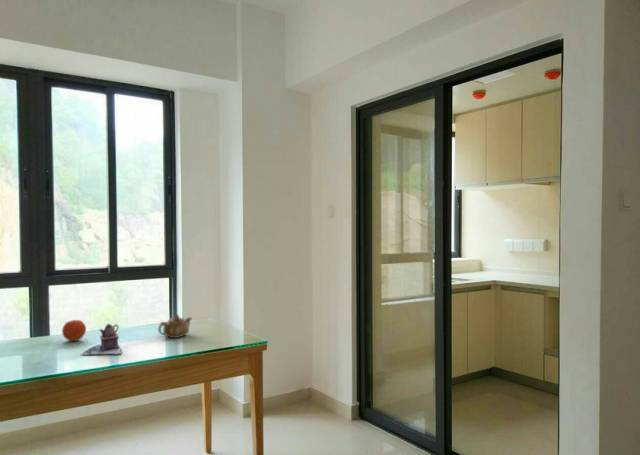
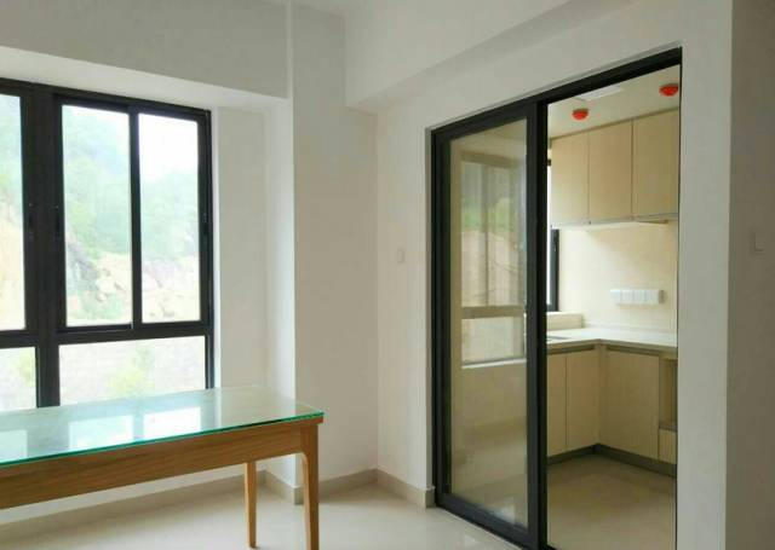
- fruit (74, 330)
- teapot (107, 336)
- teapot (175, 324)
